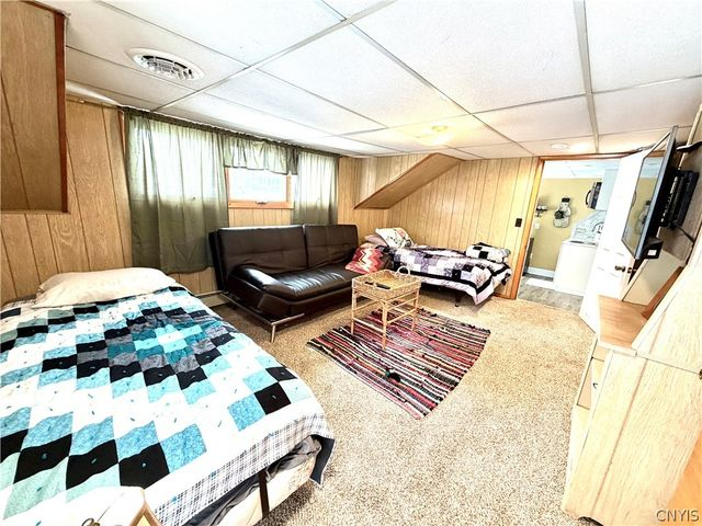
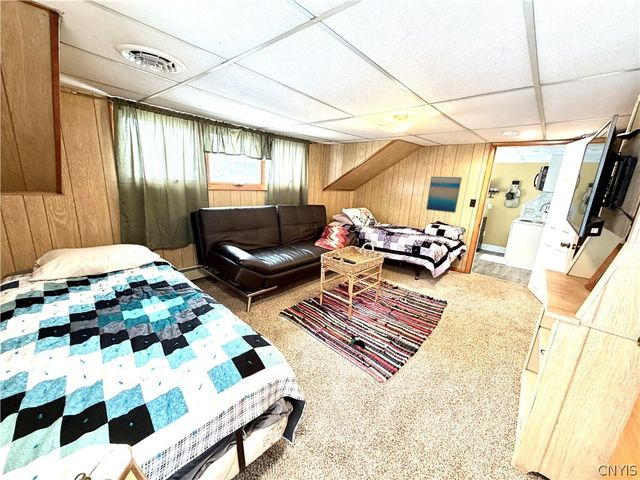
+ wall art (443, 194)
